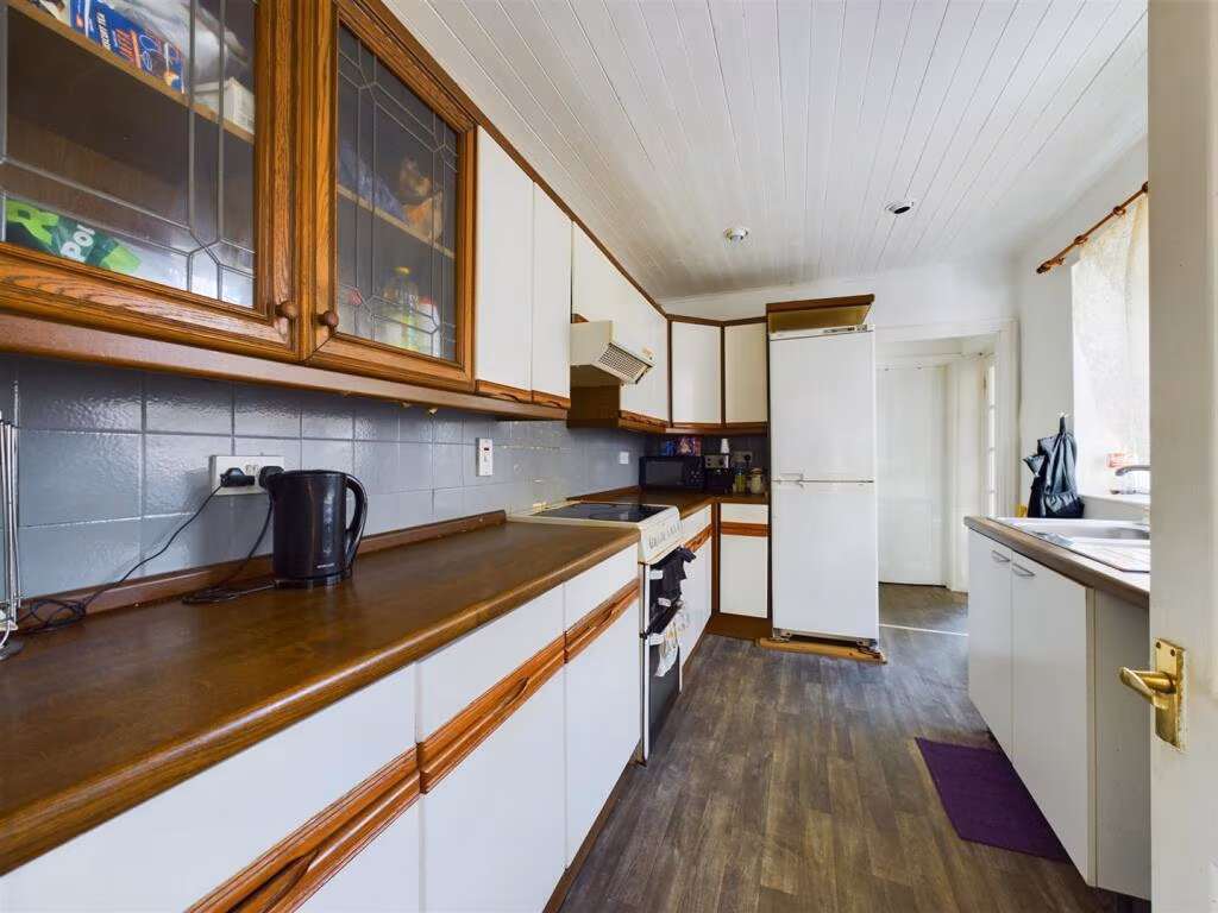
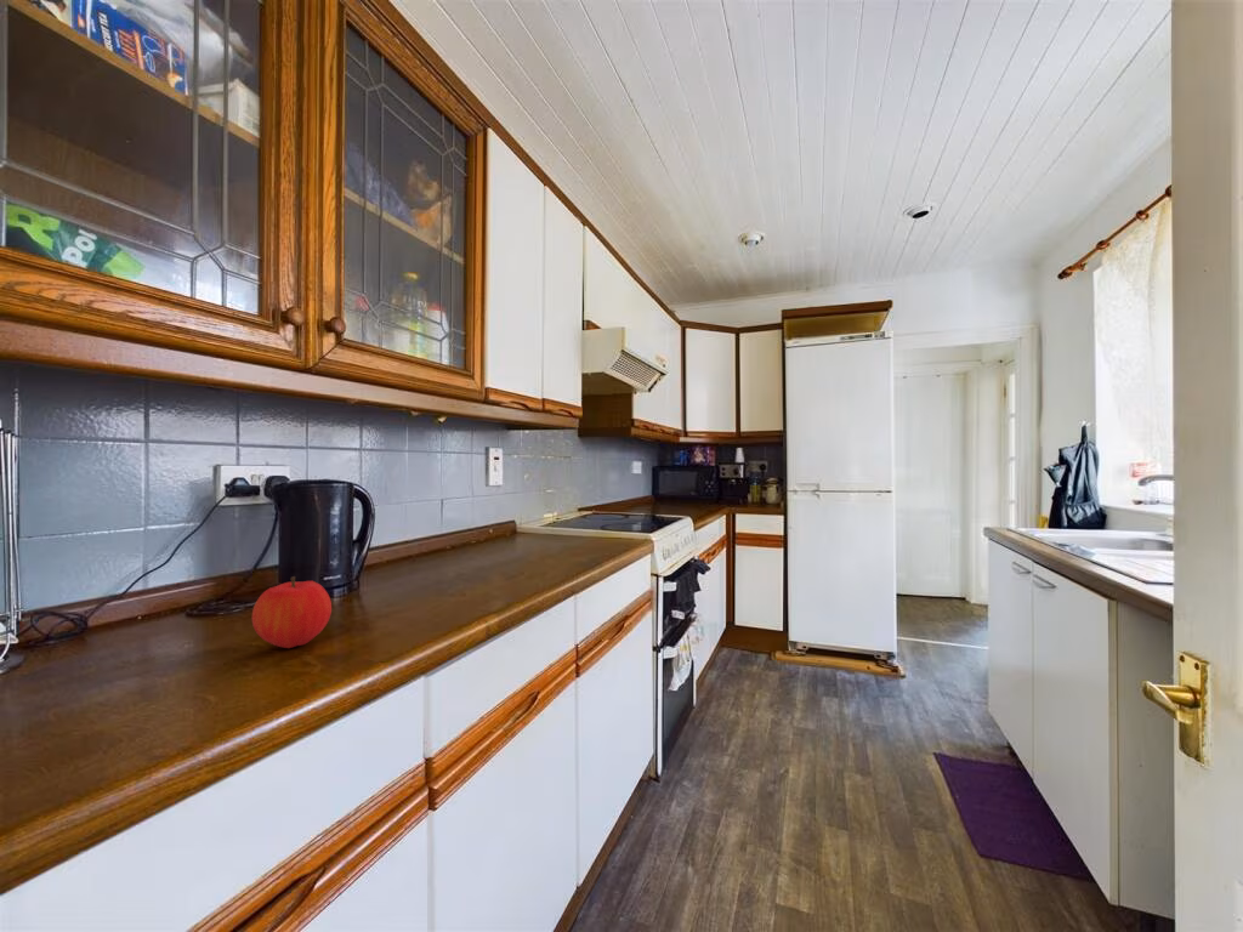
+ fruit (293, 610)
